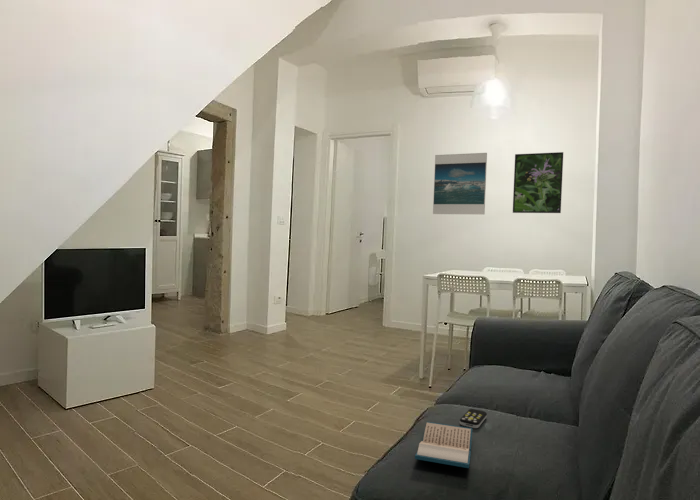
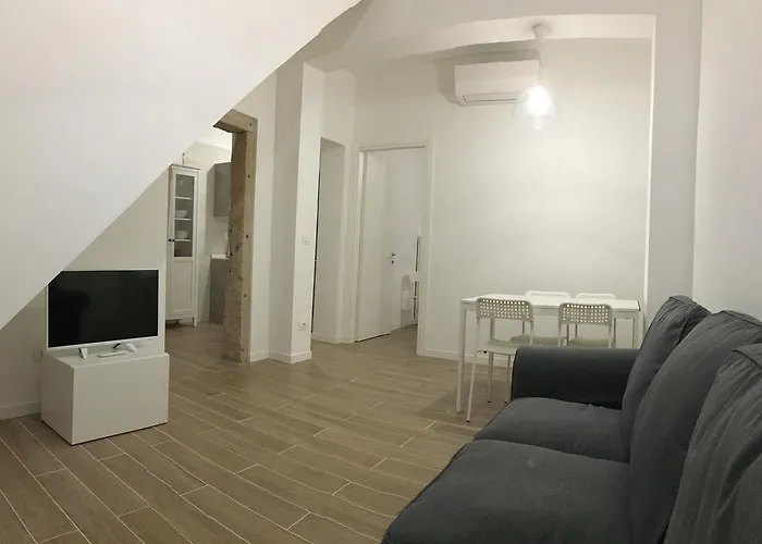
- hardback book (445, 444)
- remote control (473, 417)
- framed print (537, 183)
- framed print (459, 184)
